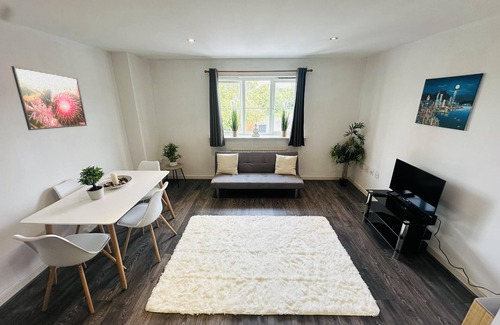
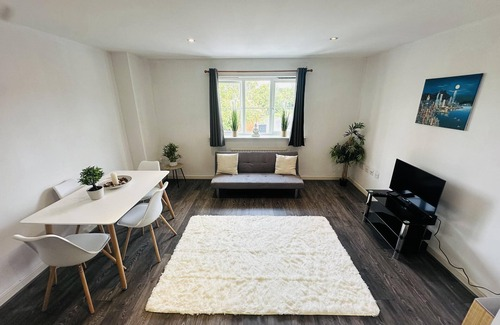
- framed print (55, 101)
